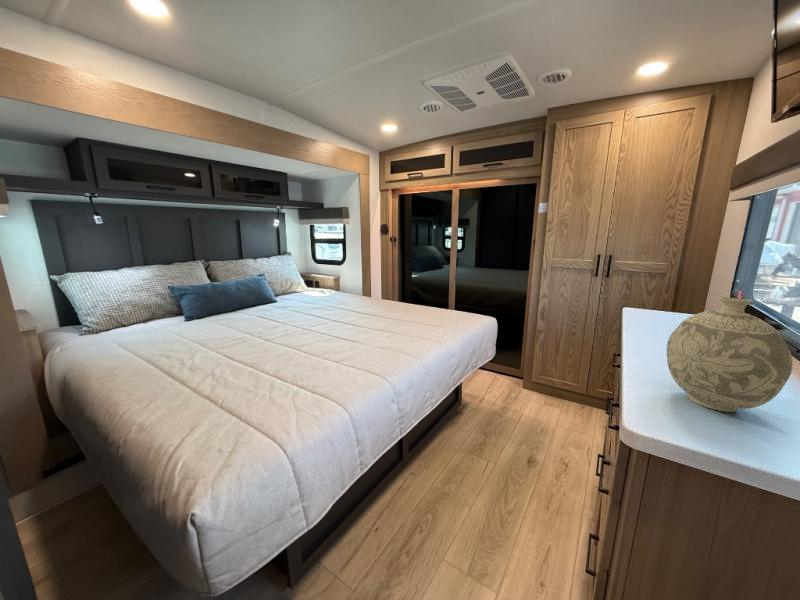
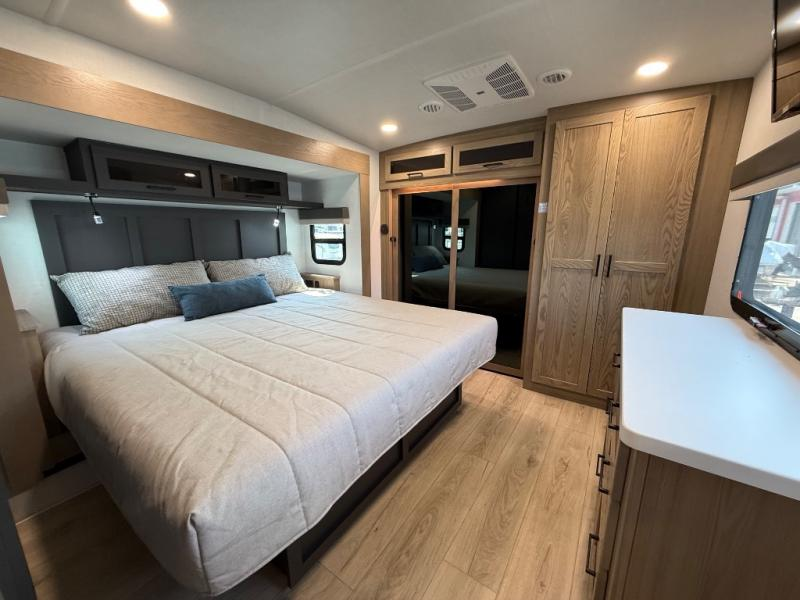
- decorative vase (723, 352)
